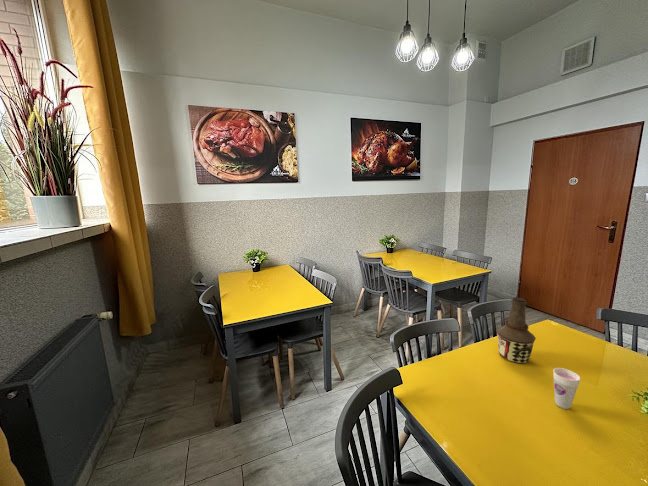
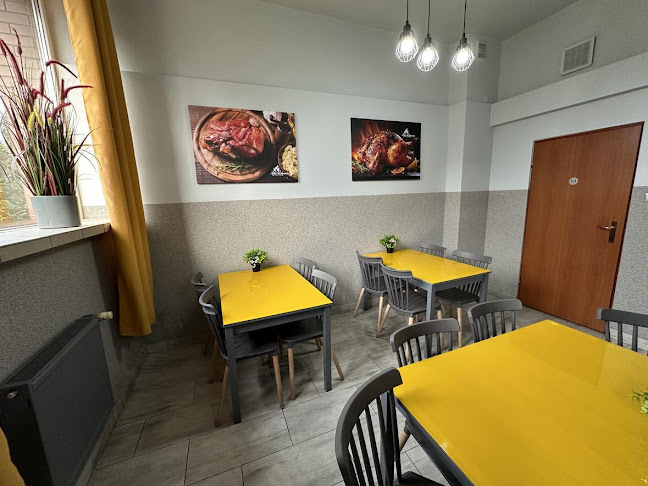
- bottle (516, 327)
- cup (564, 389)
